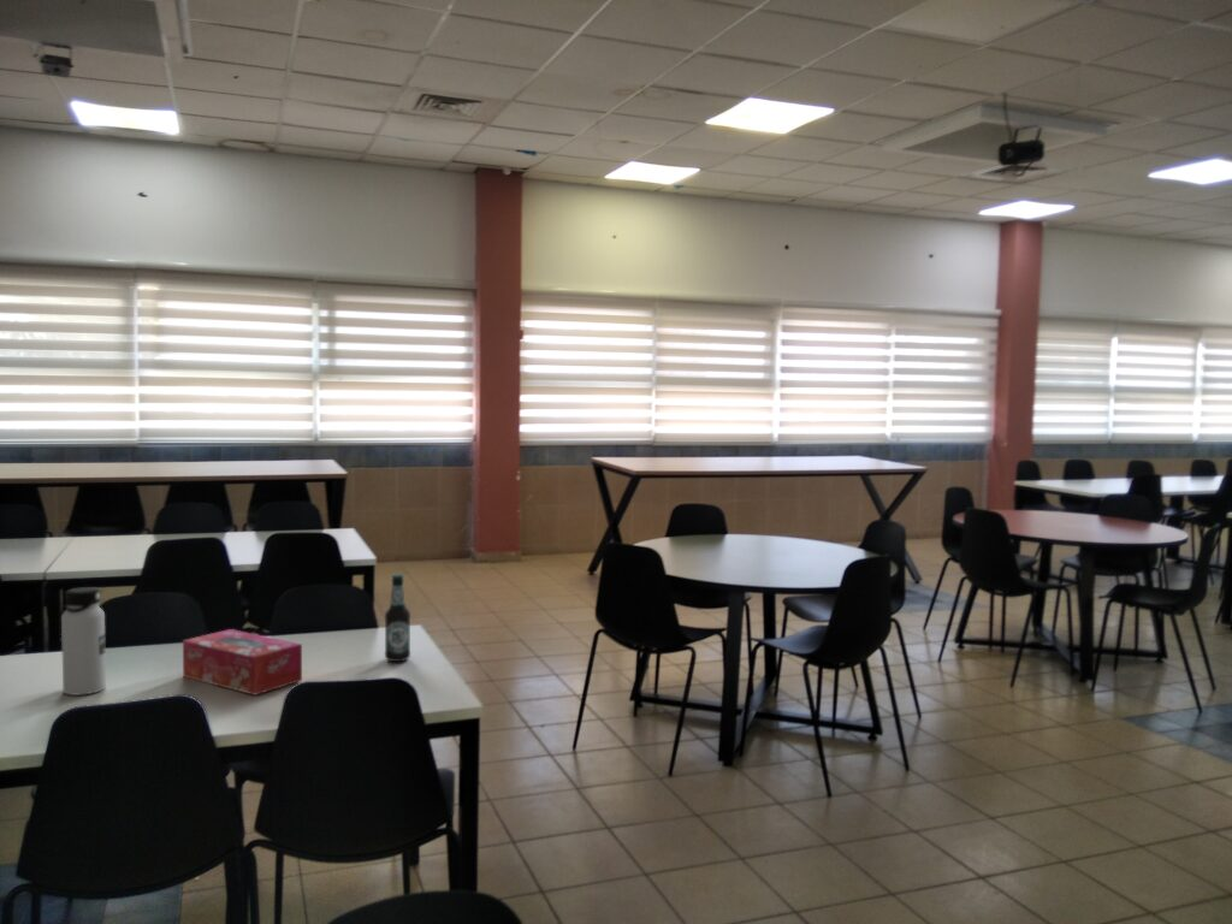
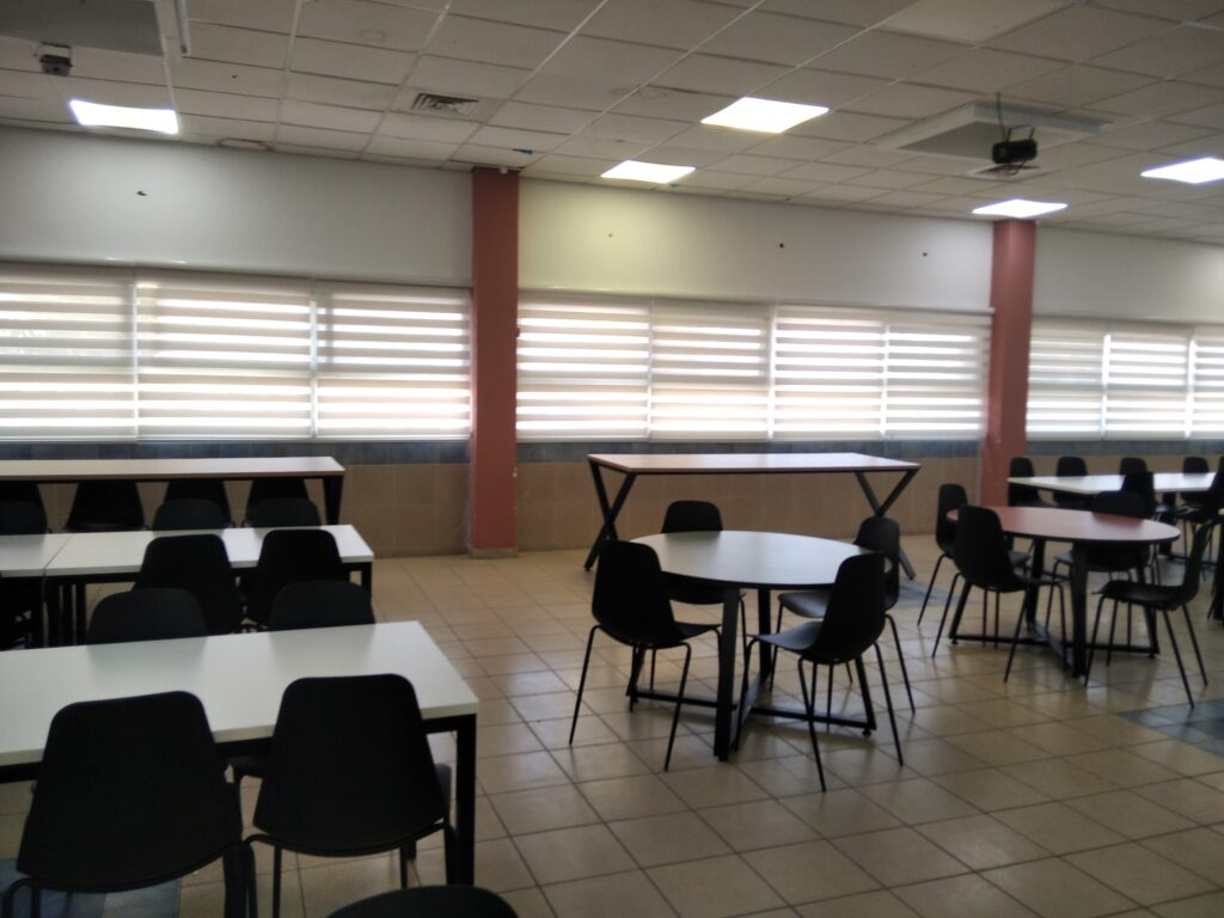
- tissue box (242, 661)
- bottle (397, 617)
- water bottle (83, 639)
